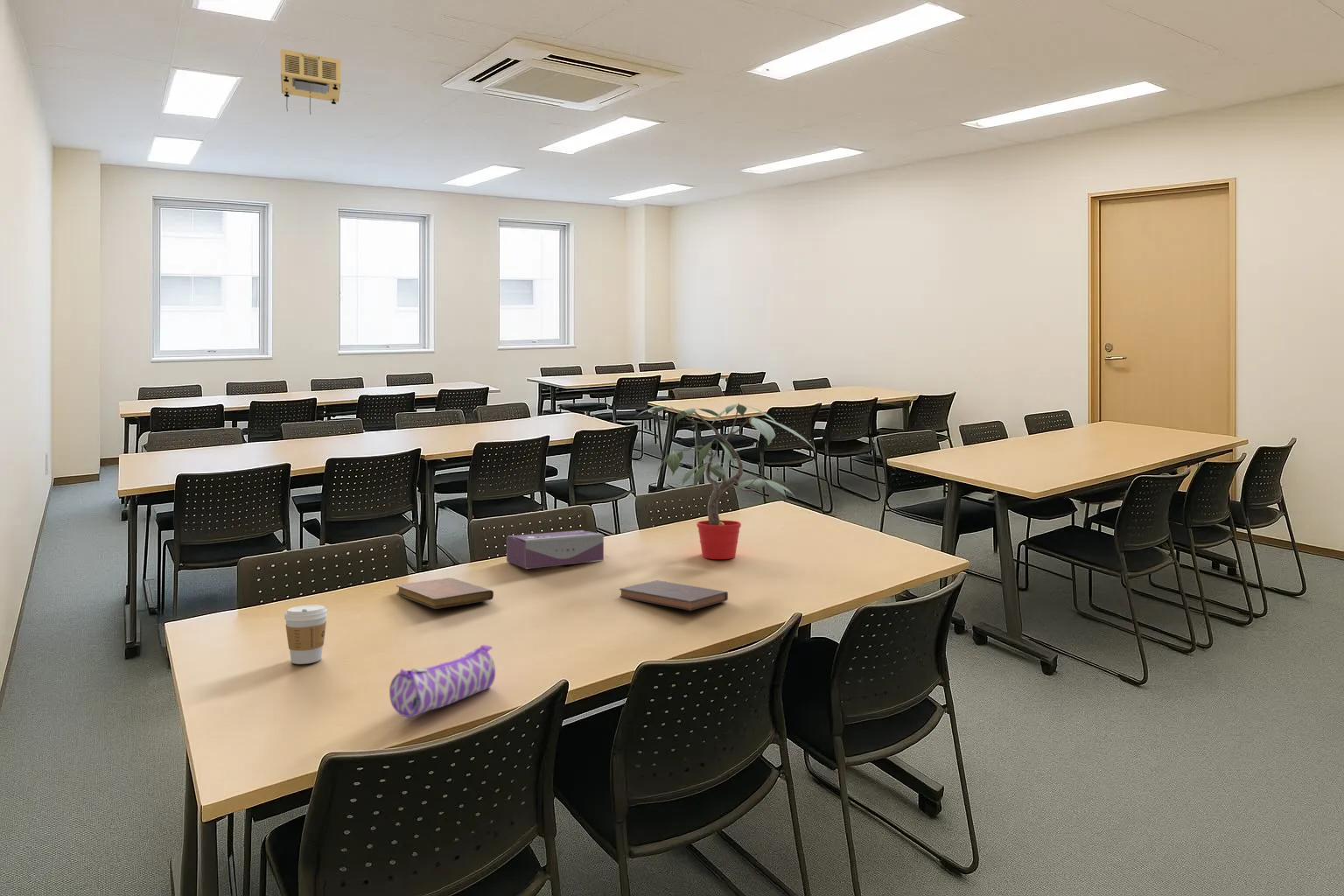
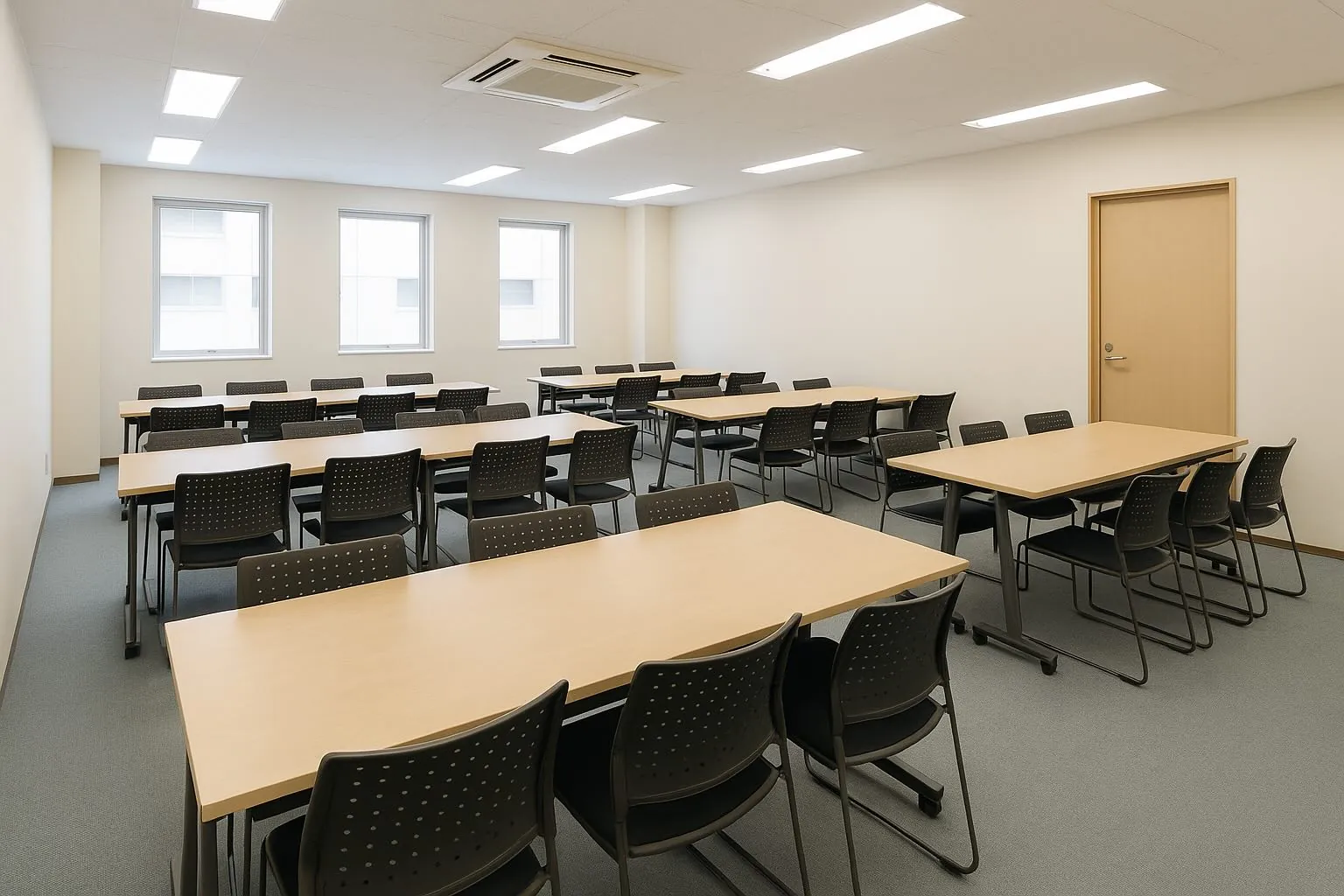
- notebook (444, 592)
- tissue box (555, 547)
- projector (311, 80)
- book (673, 594)
- coffee cup (306, 633)
- pencil case (444, 679)
- potted plant (721, 479)
